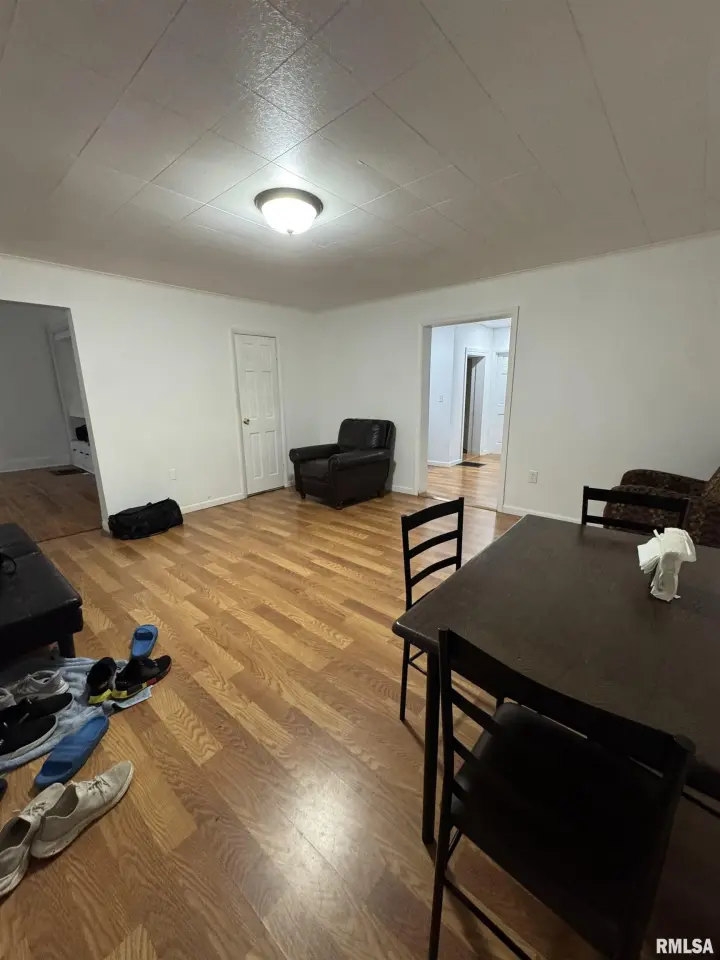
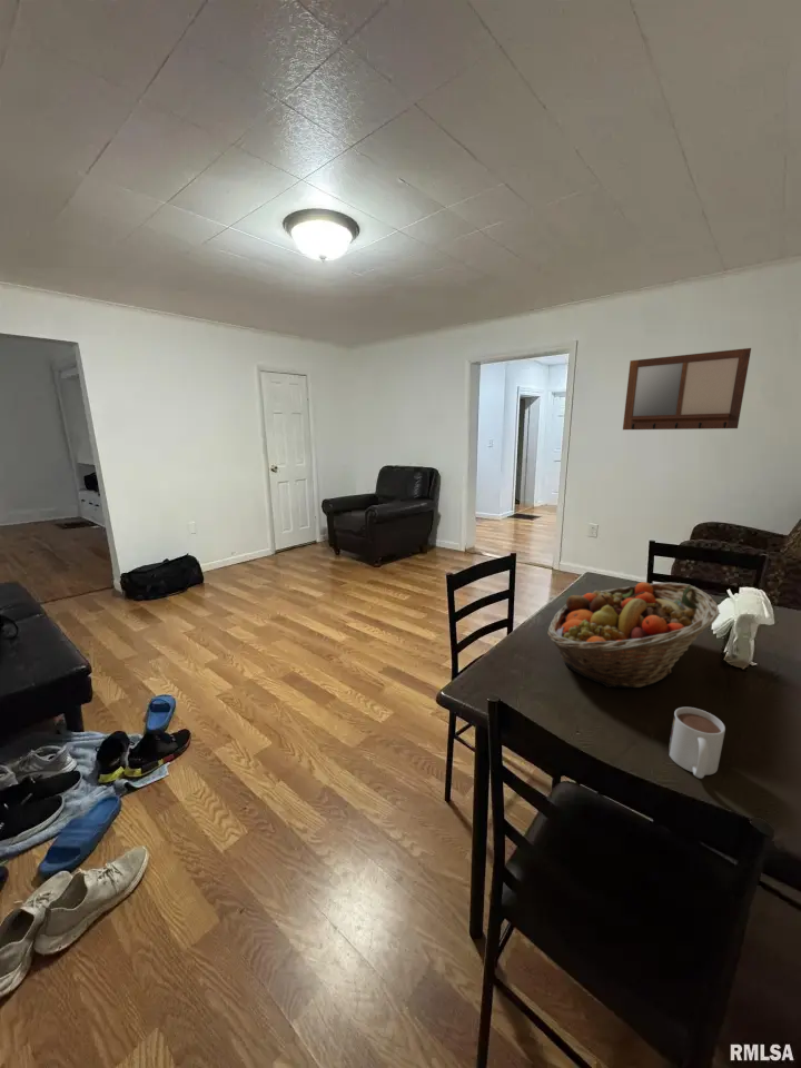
+ fruit basket (625, 625)
+ mug (696, 745)
+ writing board (680, 392)
